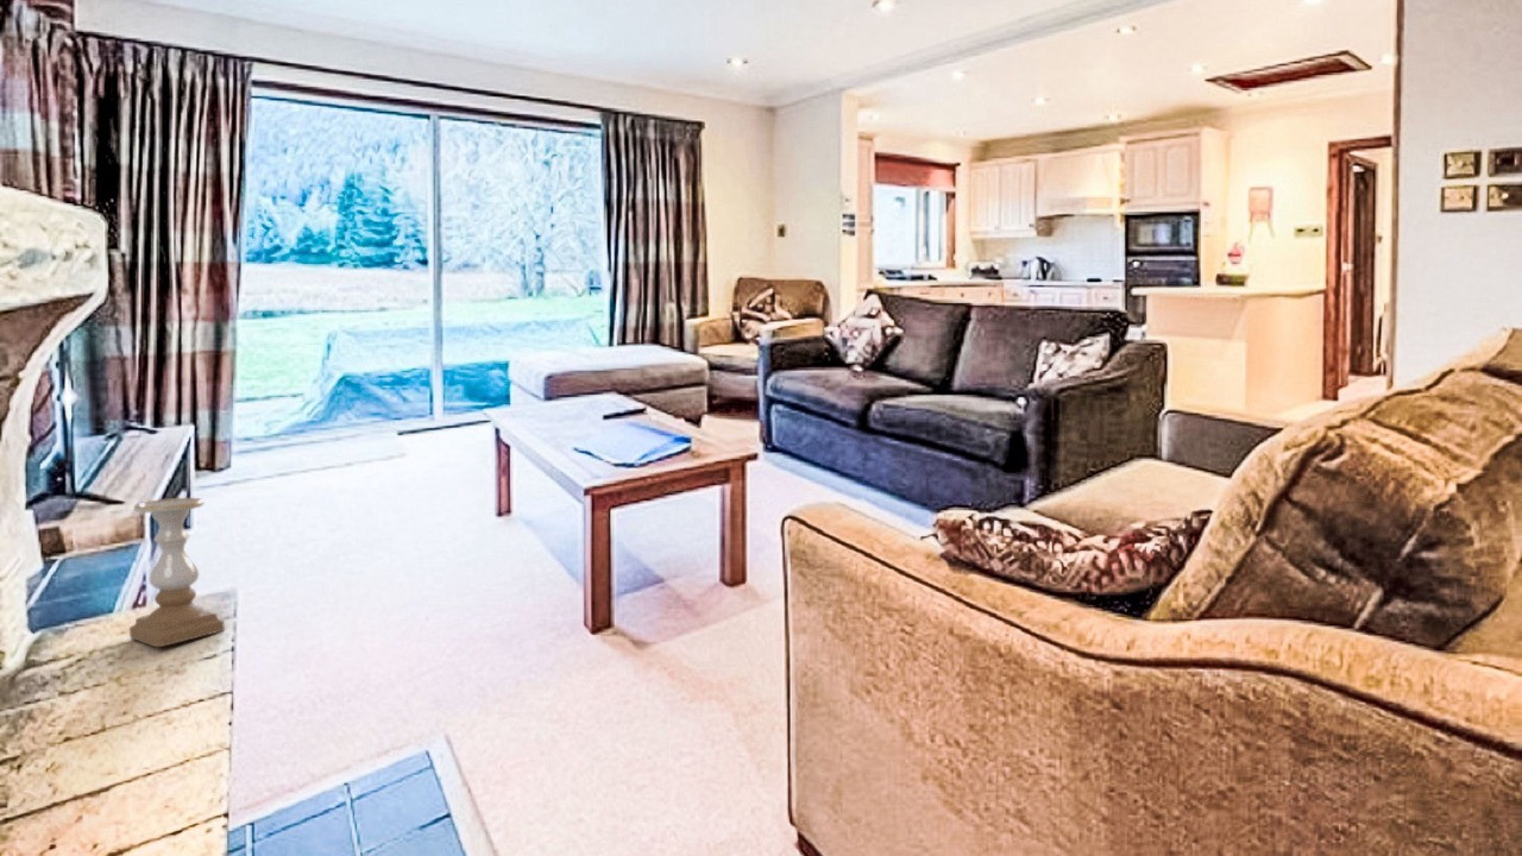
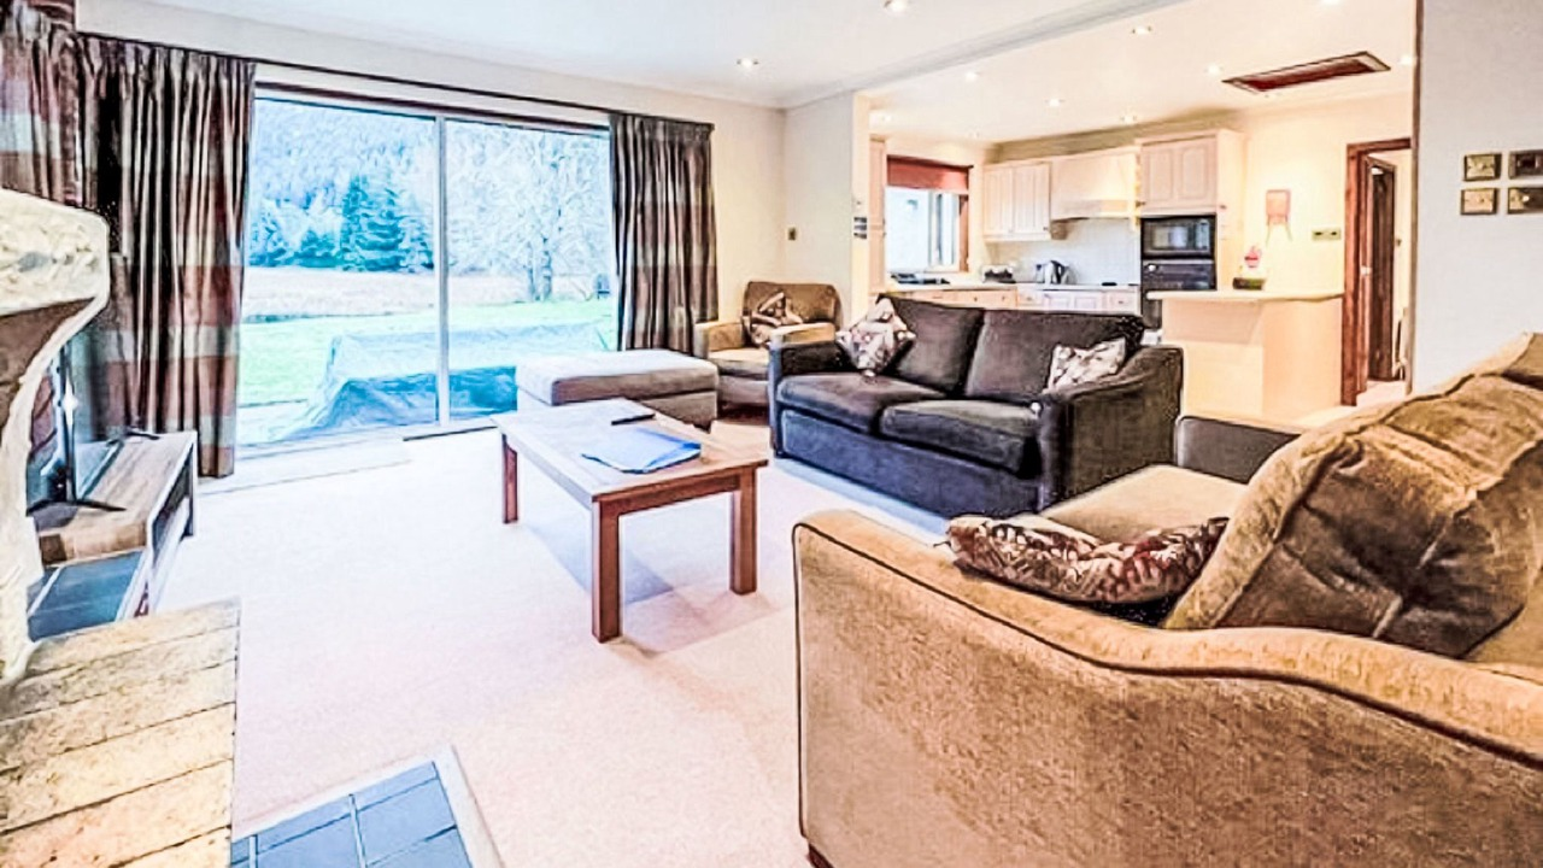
- candle holder (174, 568)
